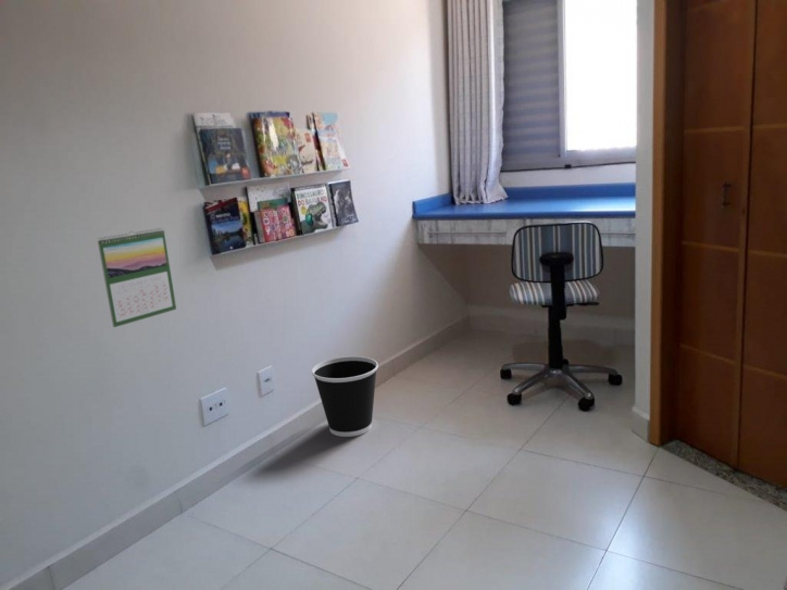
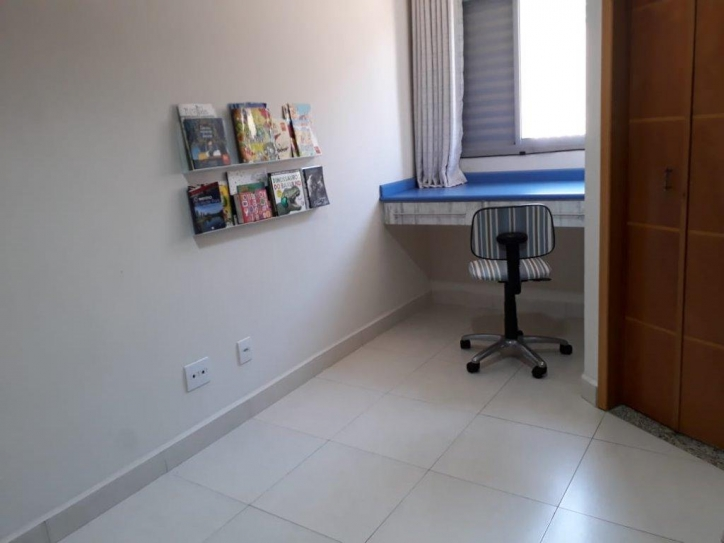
- wastebasket (348, 397)
- calendar (138, 275)
